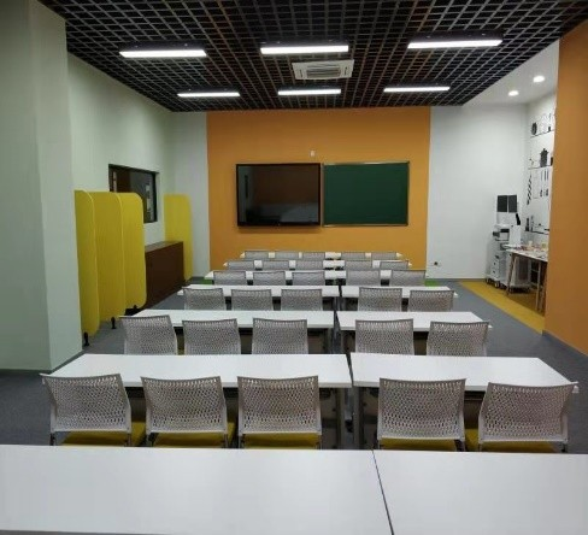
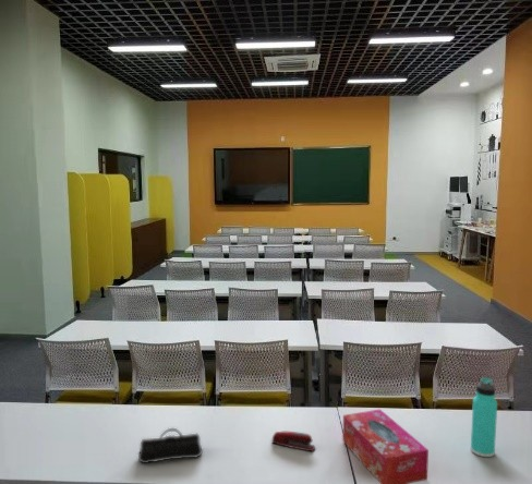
+ thermos bottle (484, 415)
+ stapler (292, 438)
+ tissue box (382, 445)
+ pencil case (170, 443)
